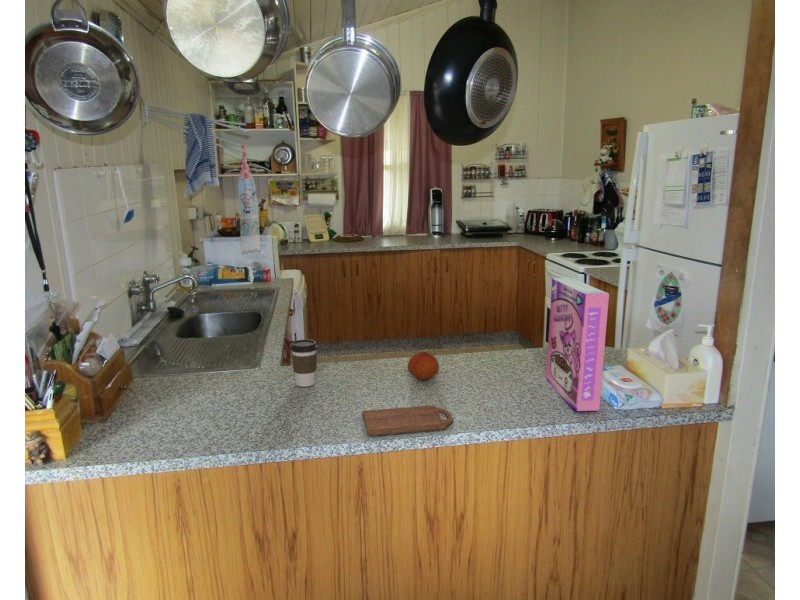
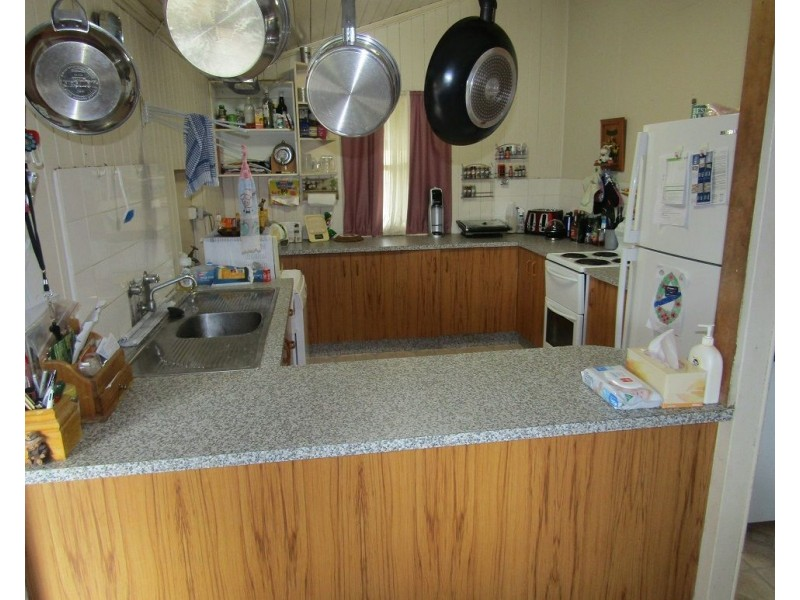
- cereal box (574, 340)
- cutting board (408, 419)
- coffee cup (304, 363)
- fruit (423, 364)
